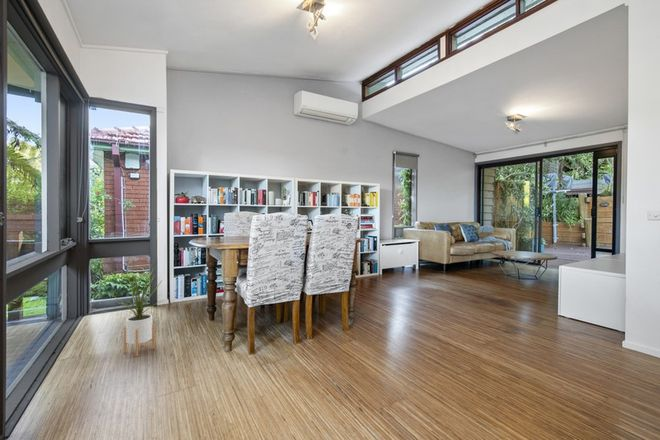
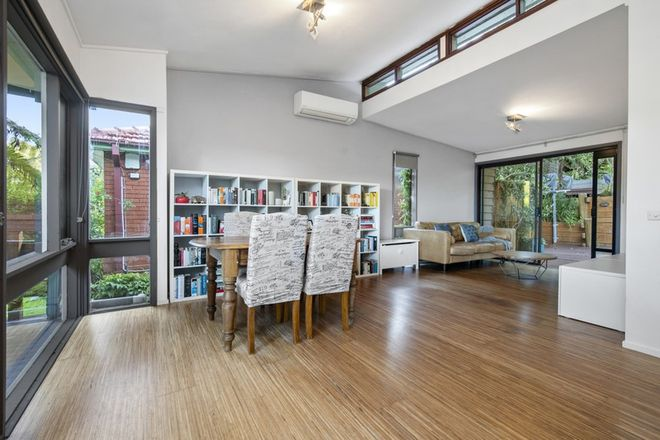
- house plant (138, 307)
